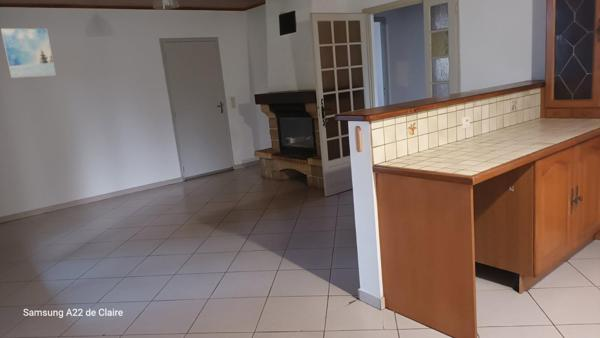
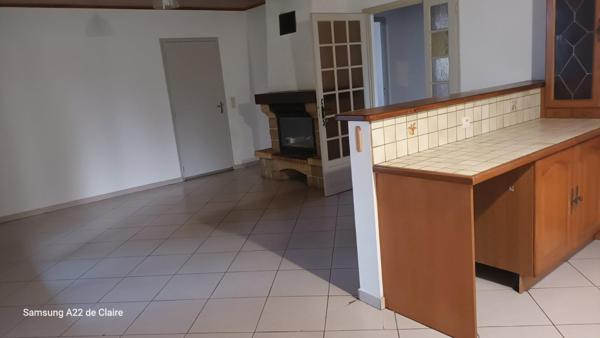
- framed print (29, 53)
